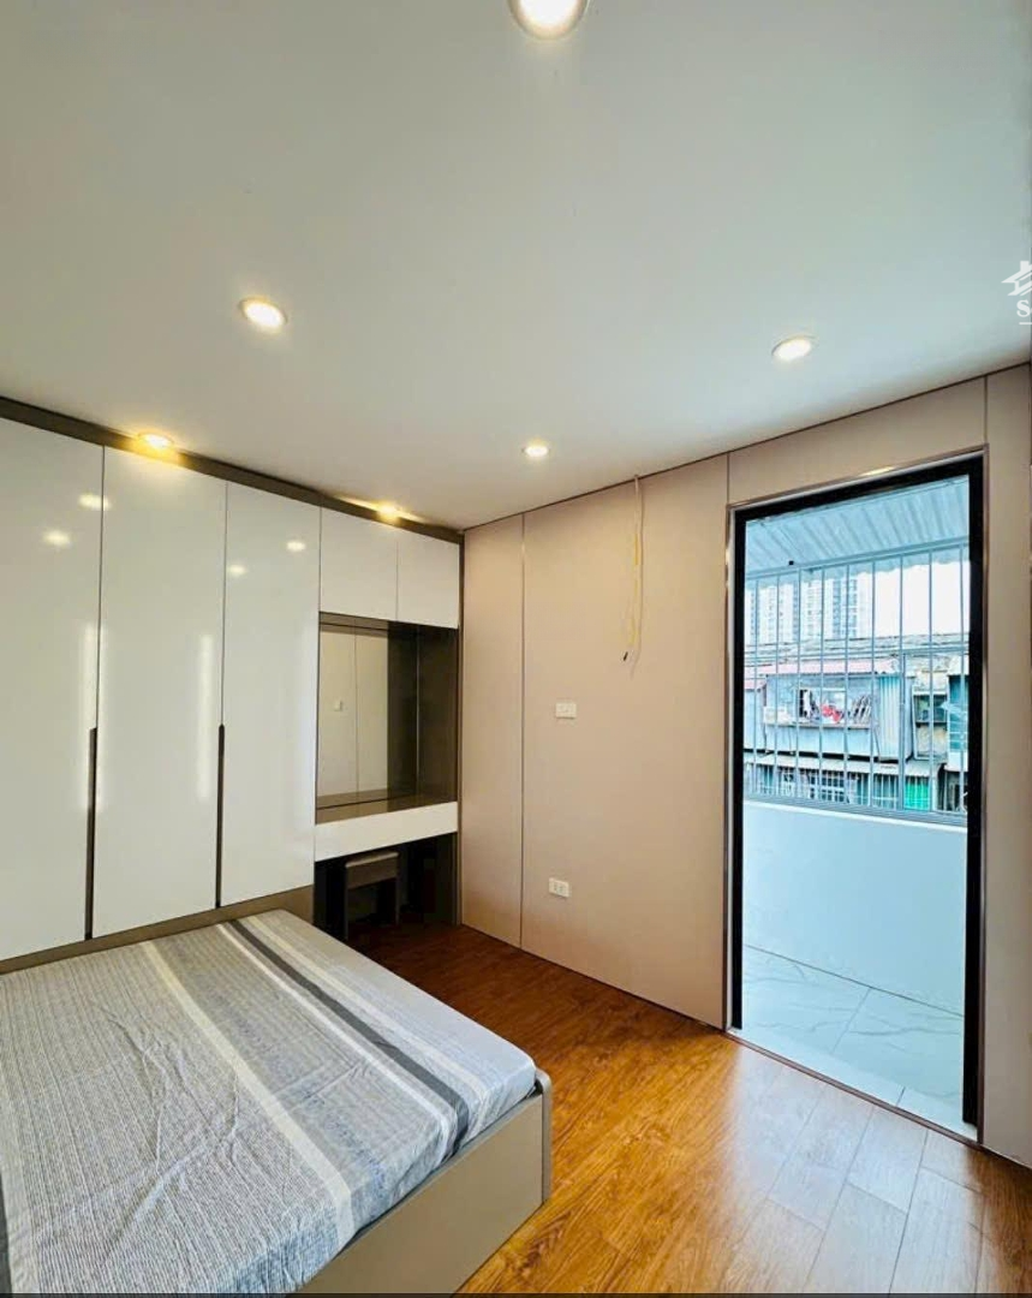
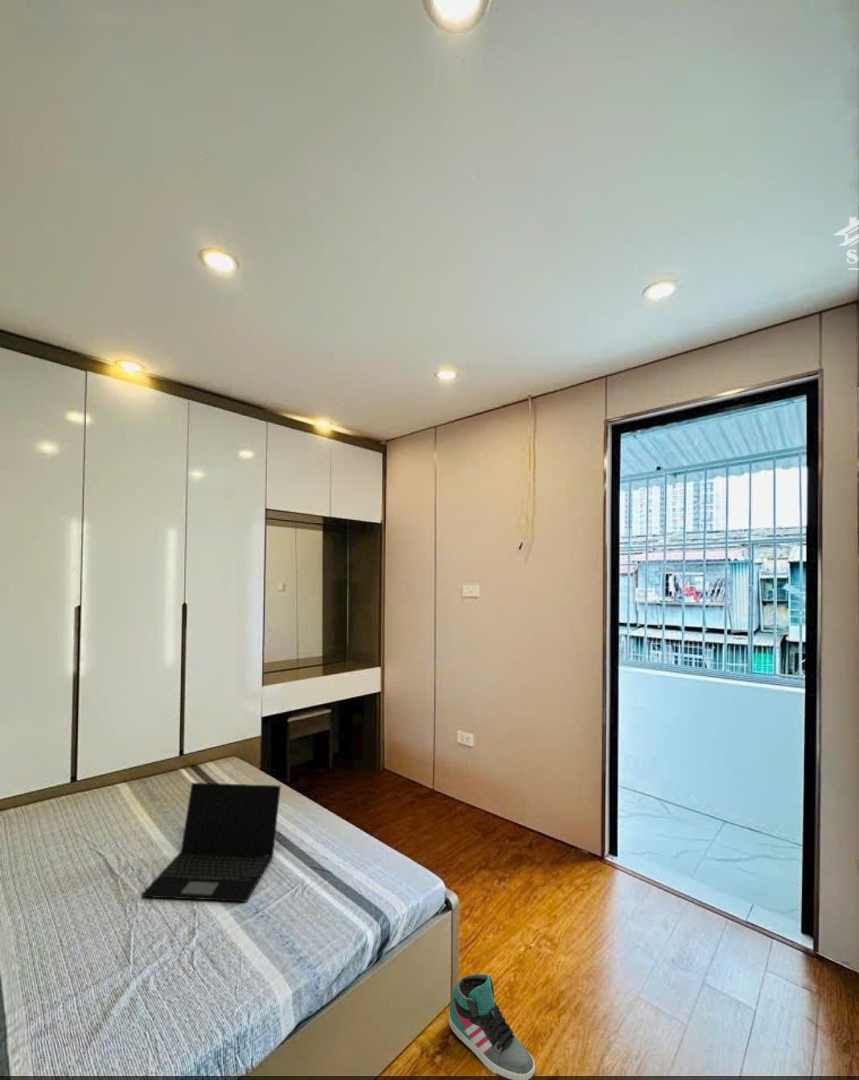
+ laptop (217, 836)
+ sneaker (490, 1016)
